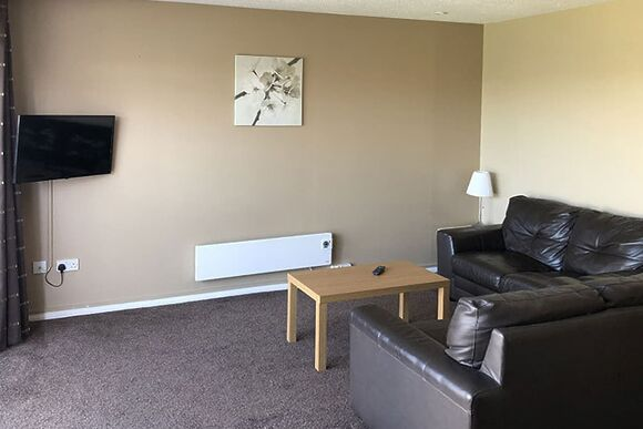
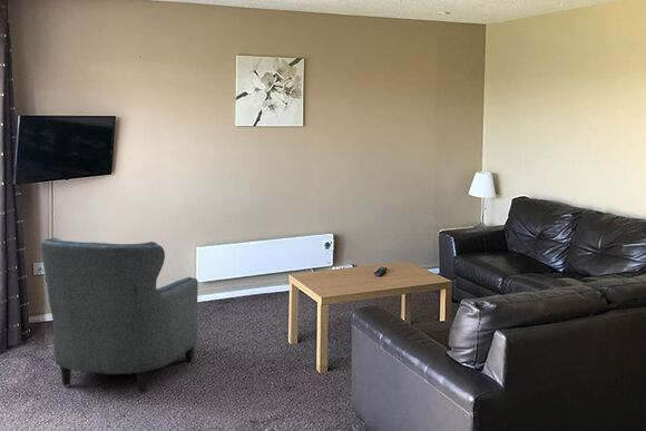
+ armchair (118, 306)
